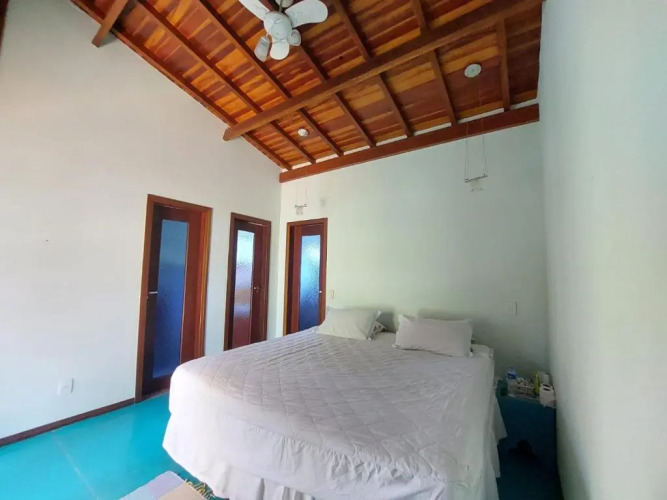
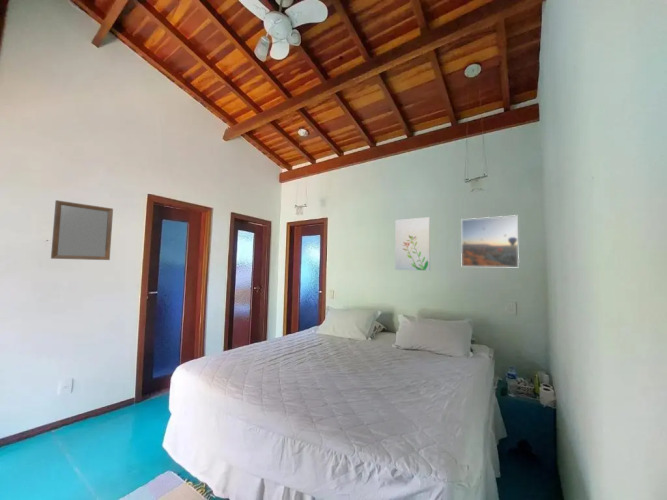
+ home mirror (83, 231)
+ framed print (488, 242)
+ wall art (412, 244)
